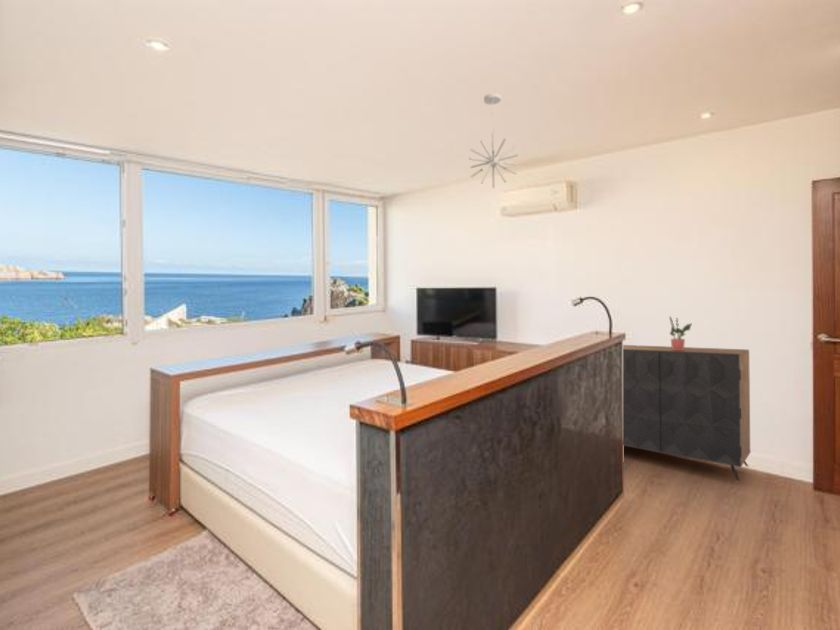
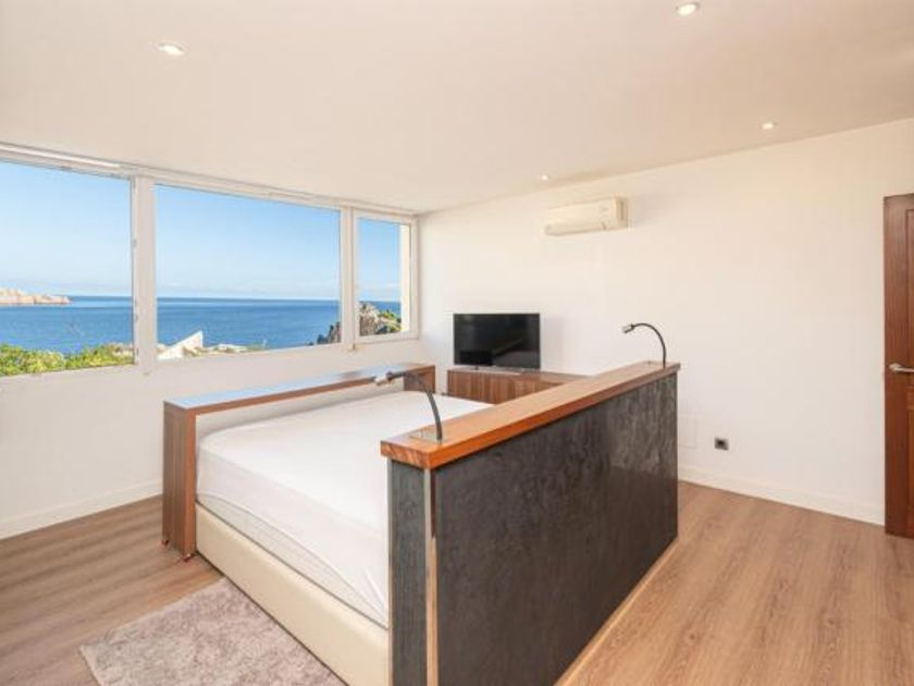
- potted plant (682, 332)
- dresser (668, 403)
- pendant light (493, 141)
